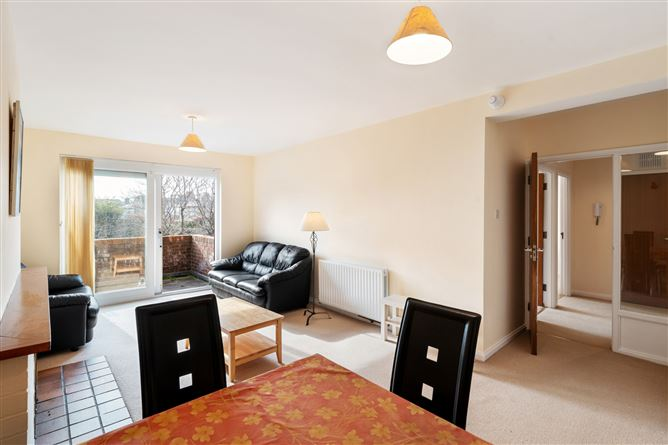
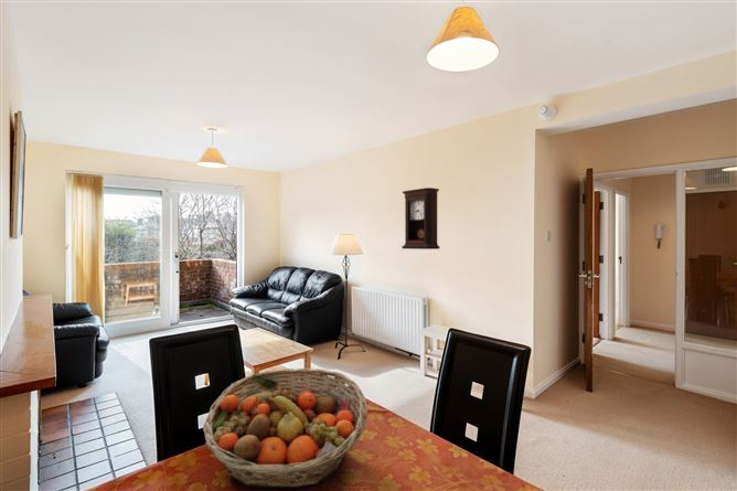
+ fruit basket (288, 421)
+ pendulum clock (418, 220)
